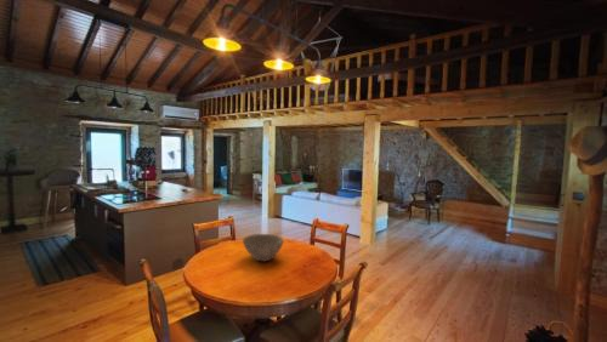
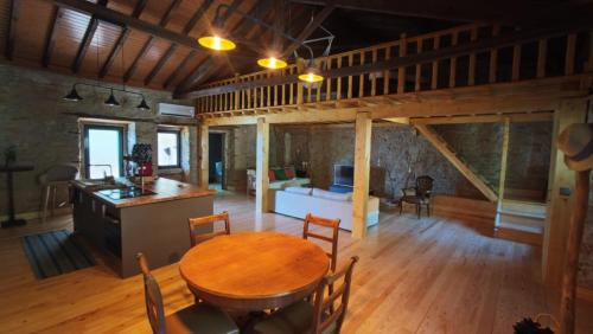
- bowl (262, 249)
